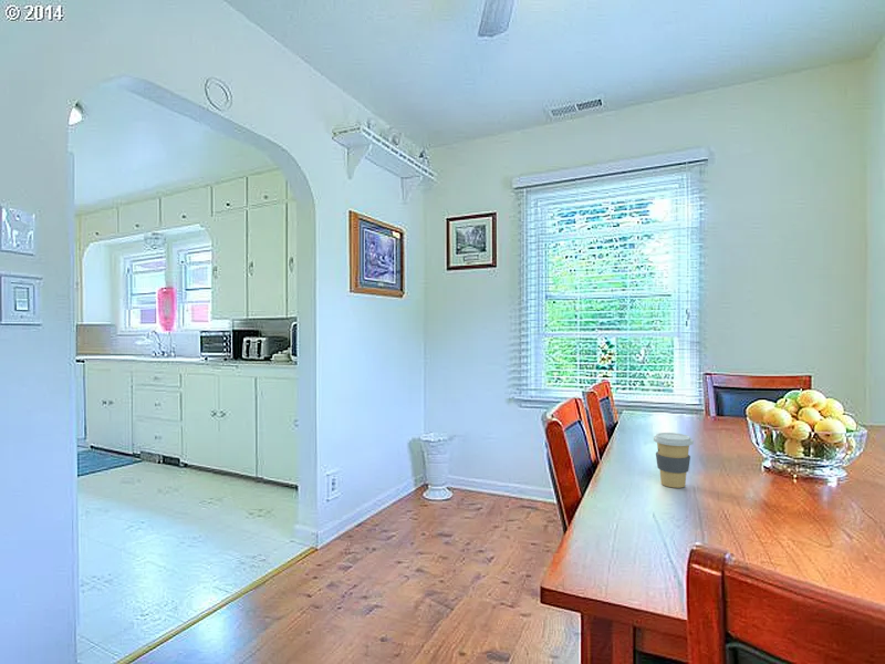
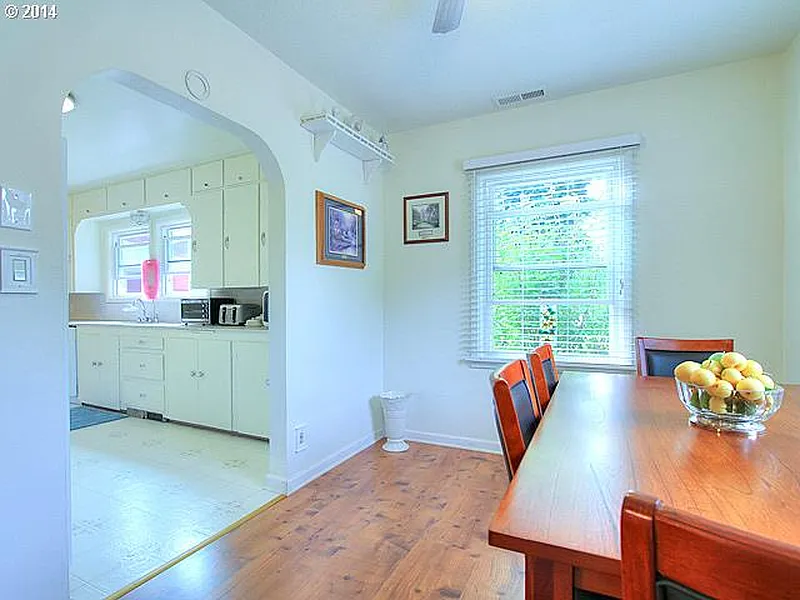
- coffee cup (673, 459)
